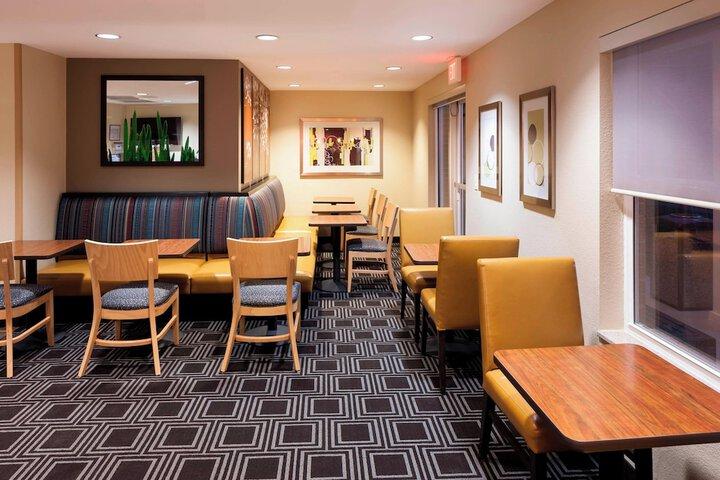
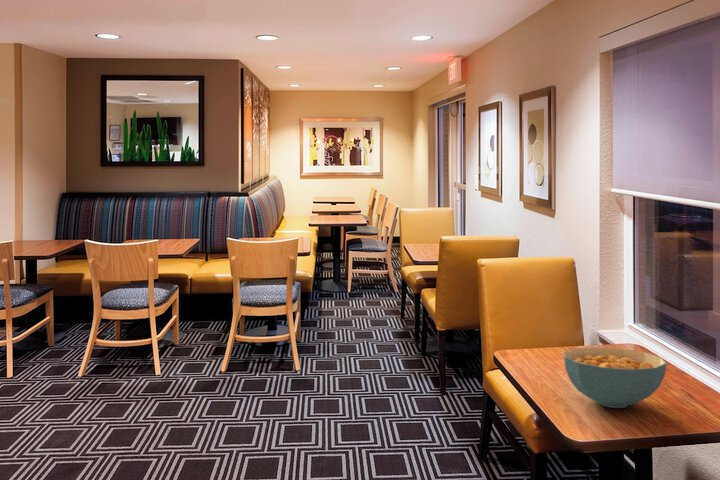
+ cereal bowl (612, 380)
